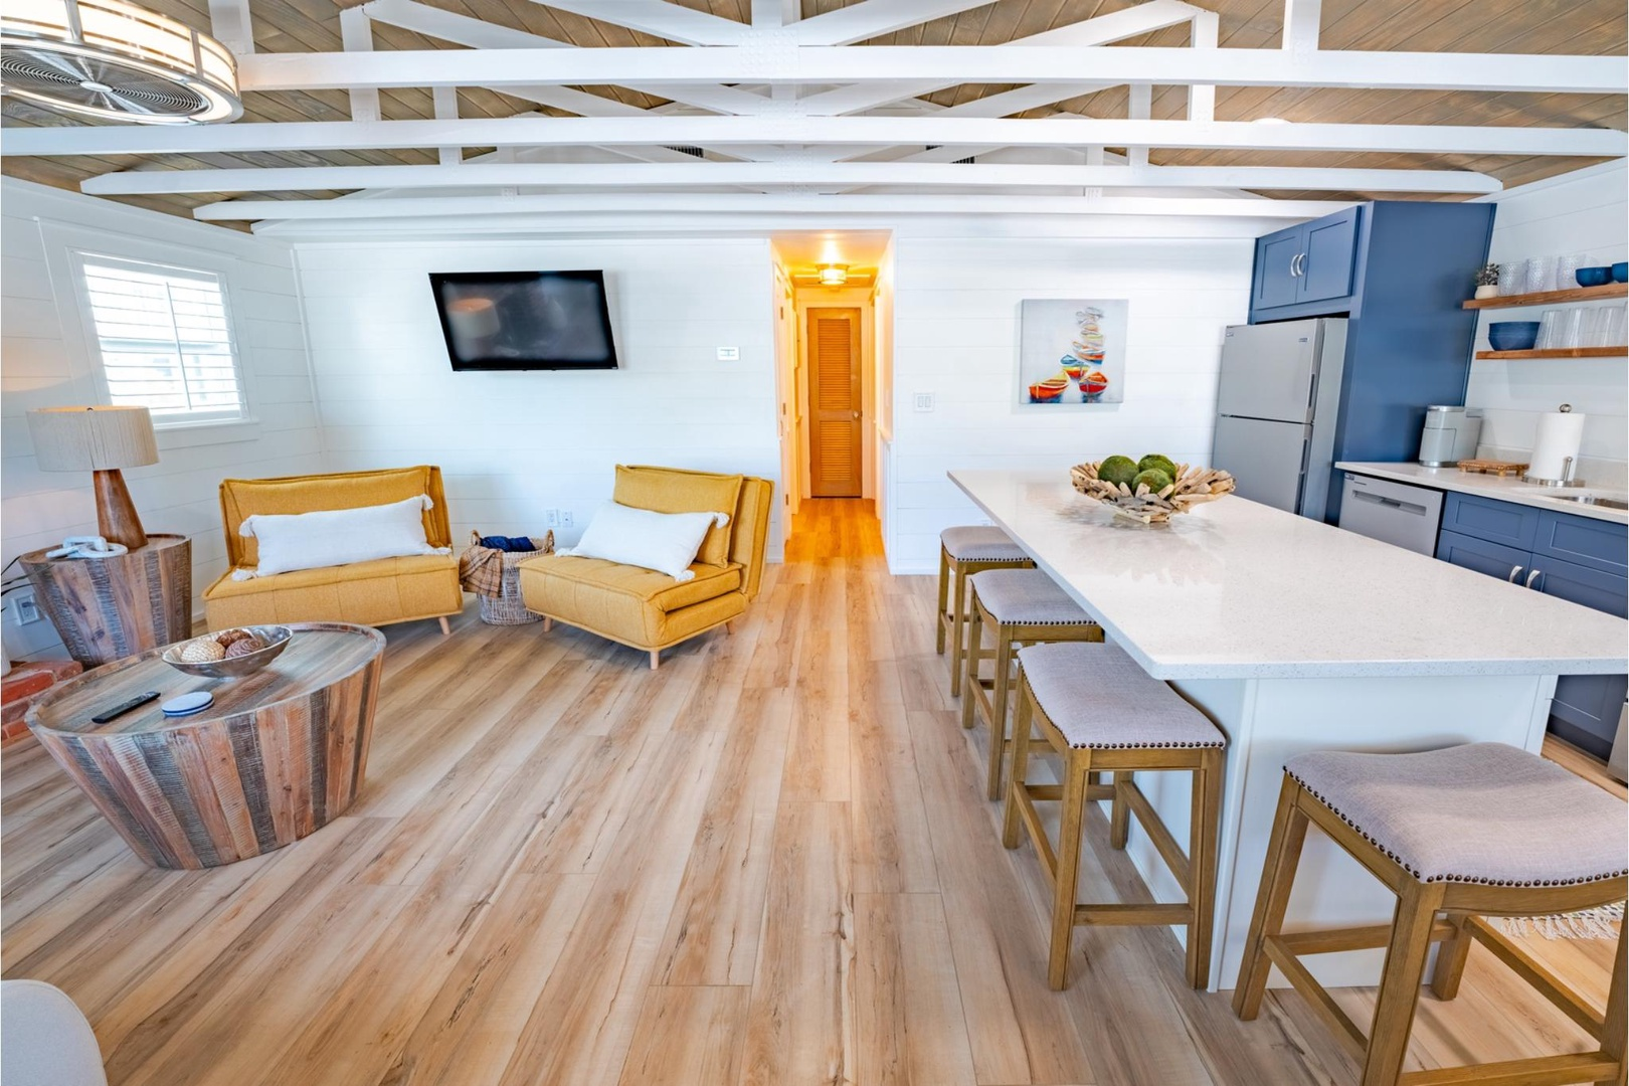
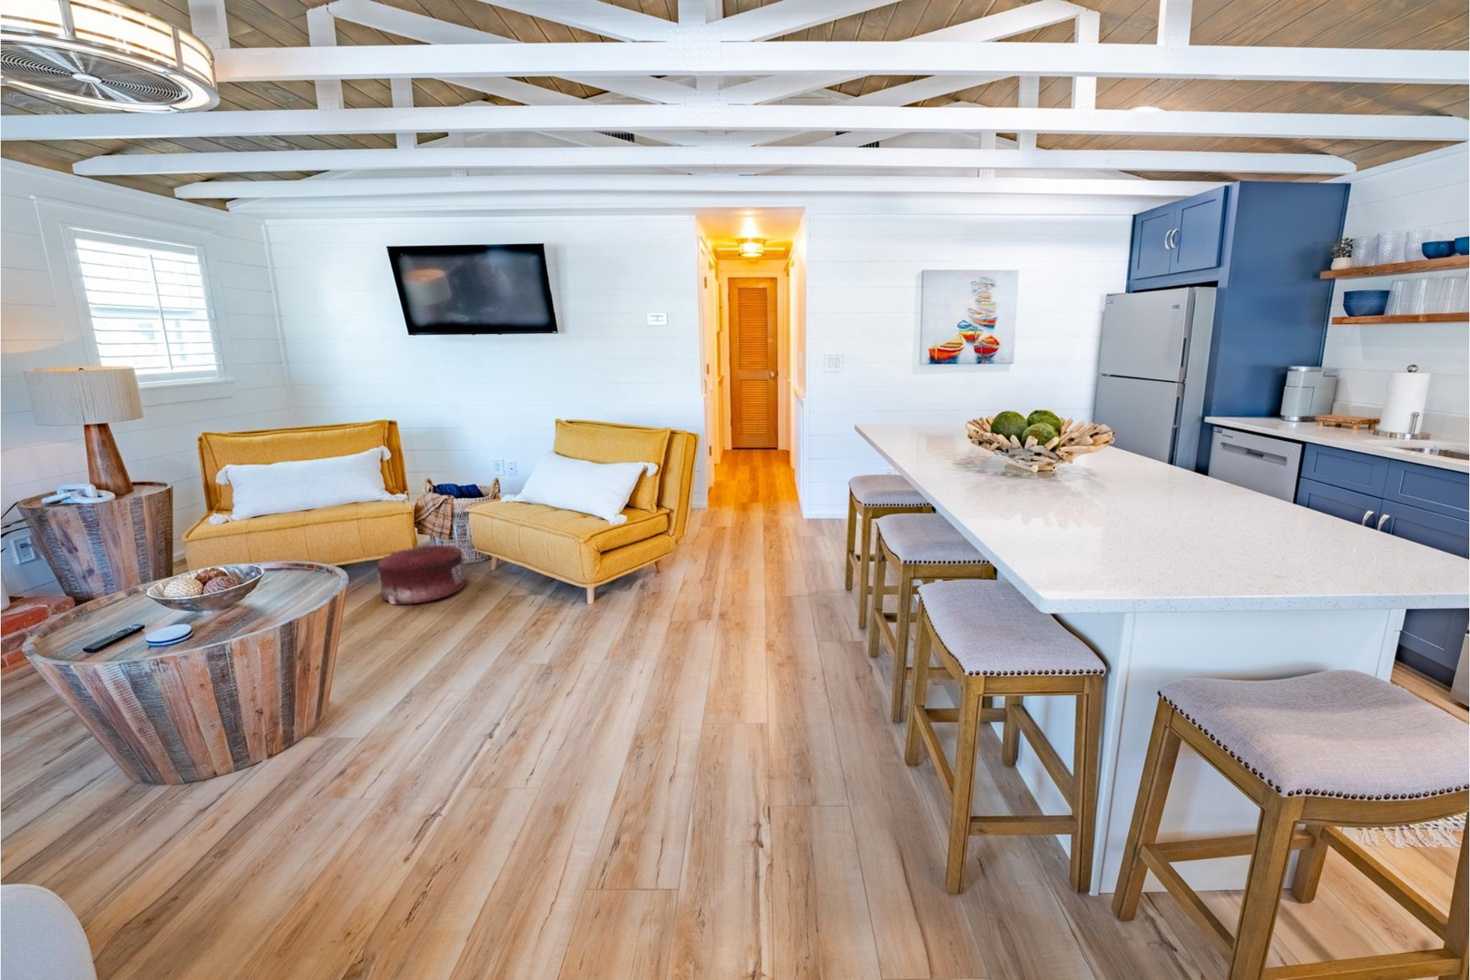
+ pouf (422, 571)
